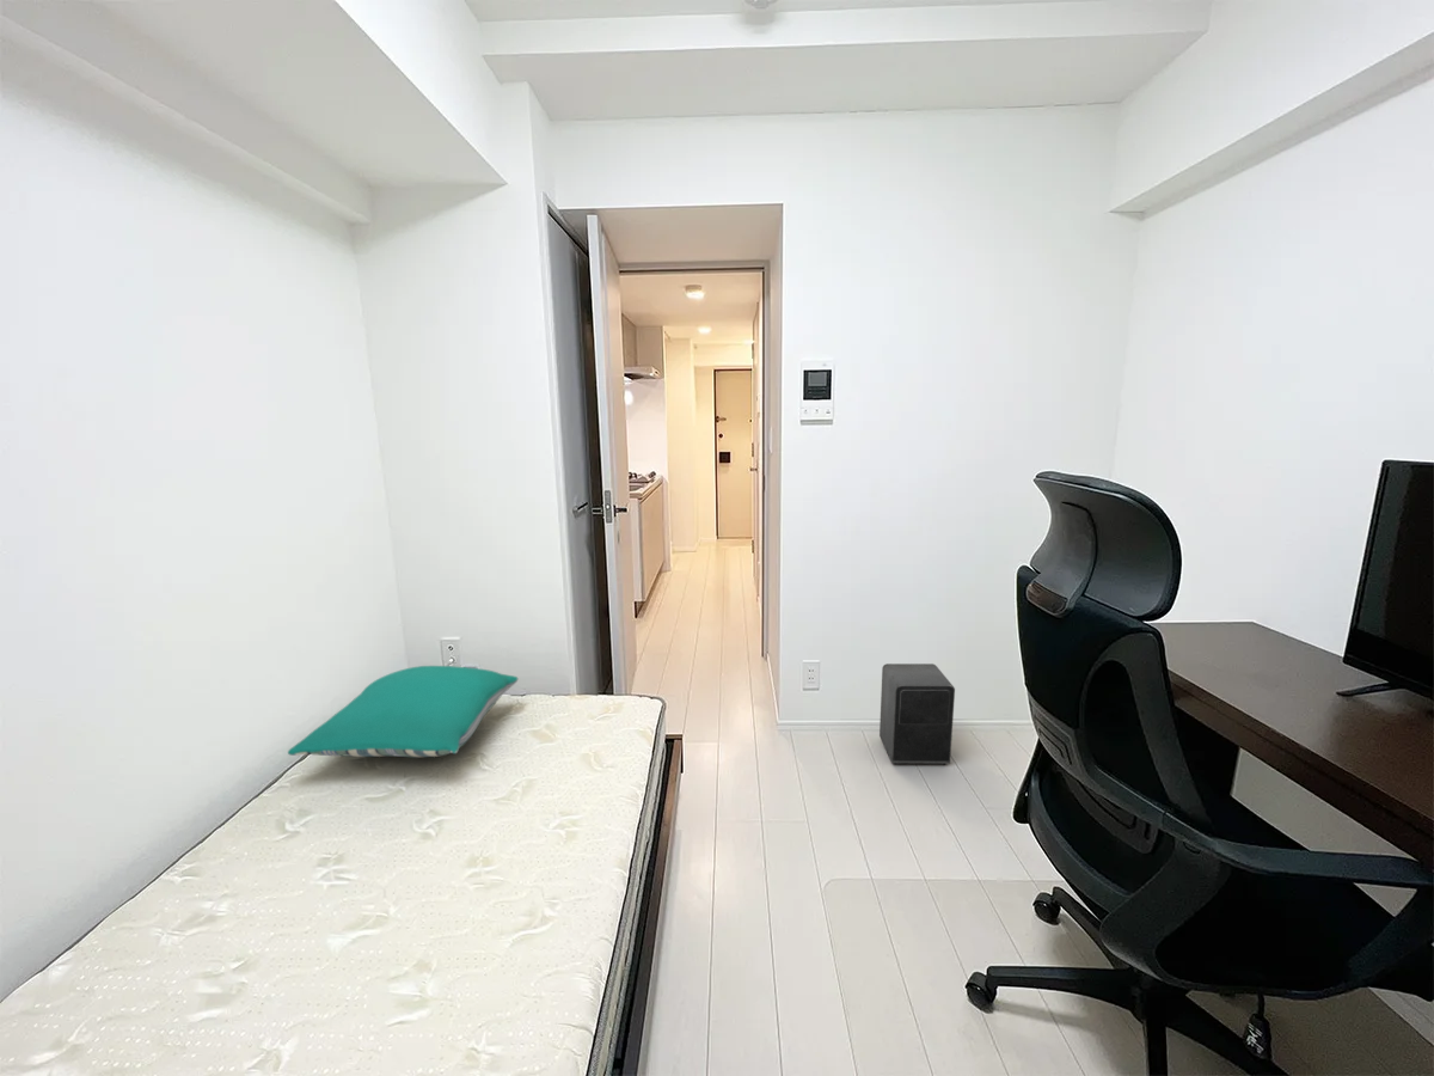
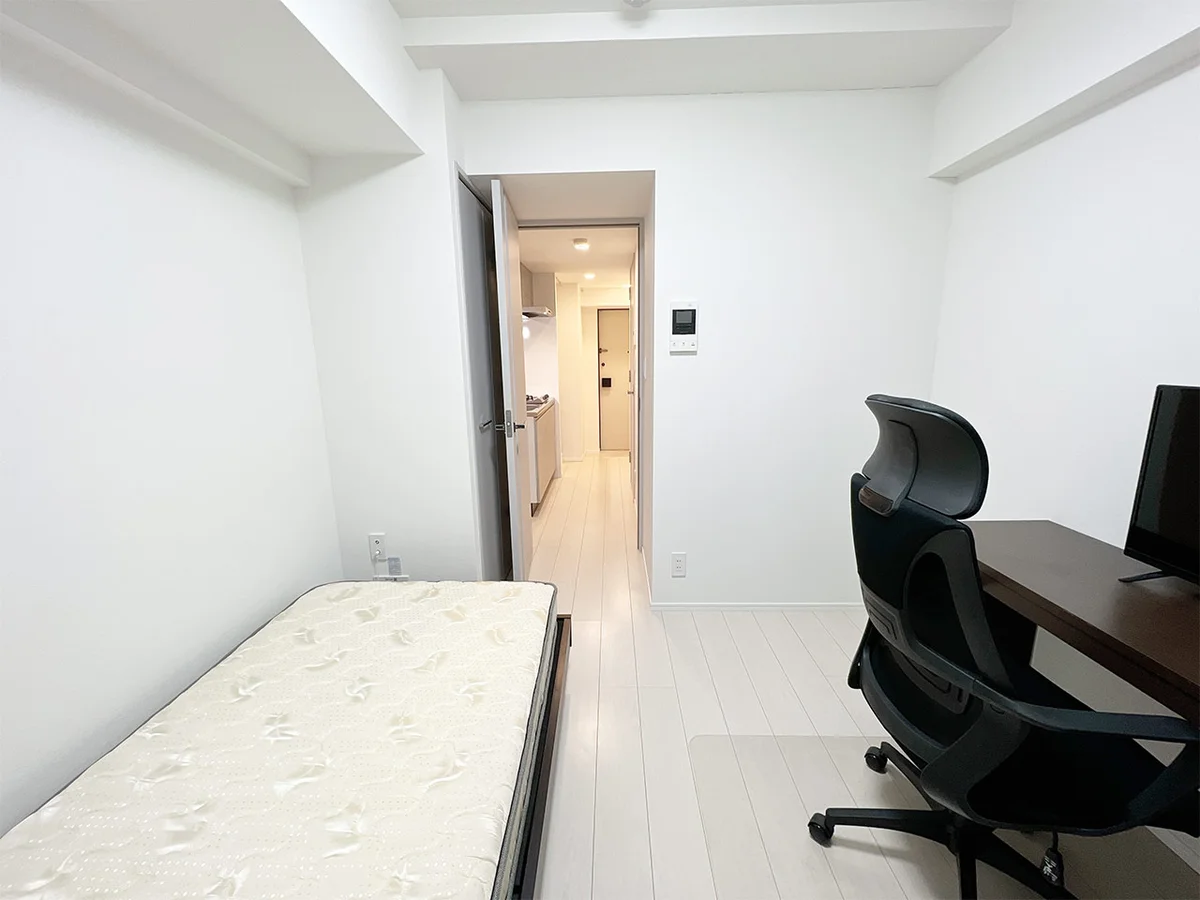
- pillow (416, 711)
- speaker (914, 711)
